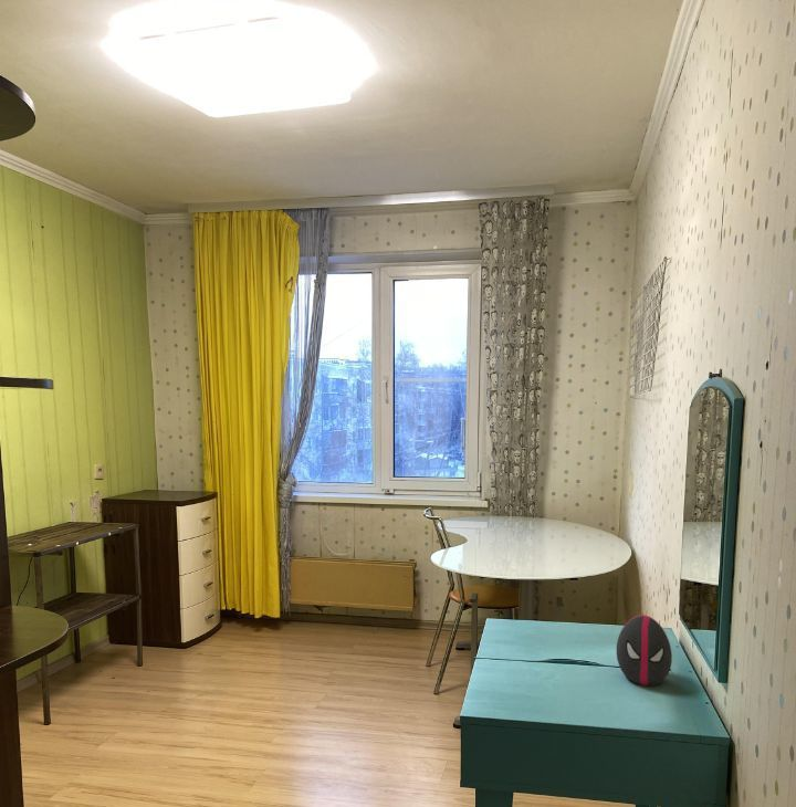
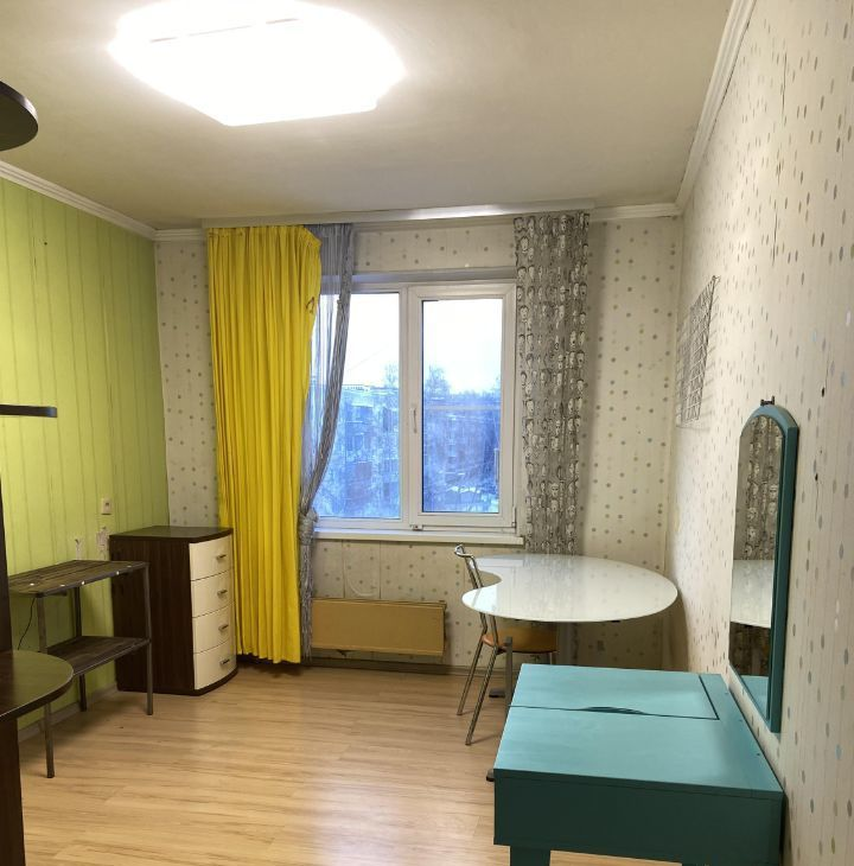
- decorative egg (643, 647)
